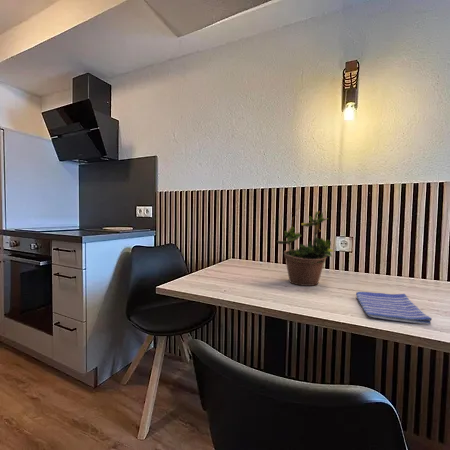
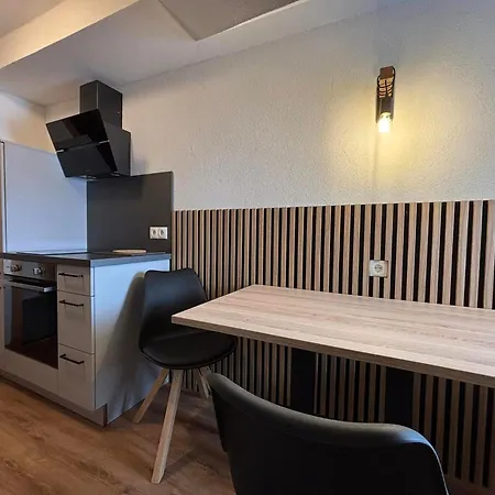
- dish towel (388, 304)
- potted plant (306, 243)
